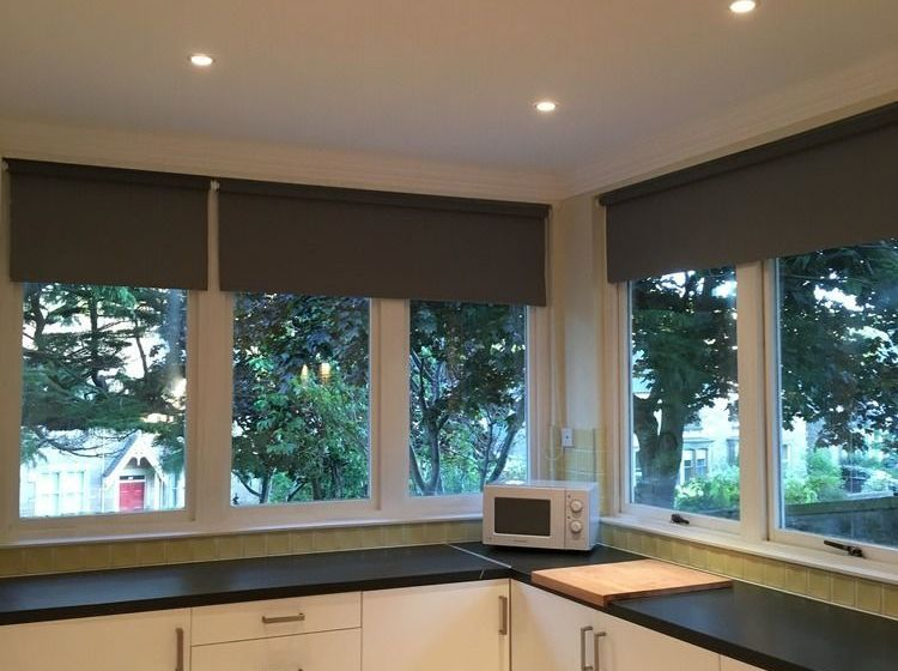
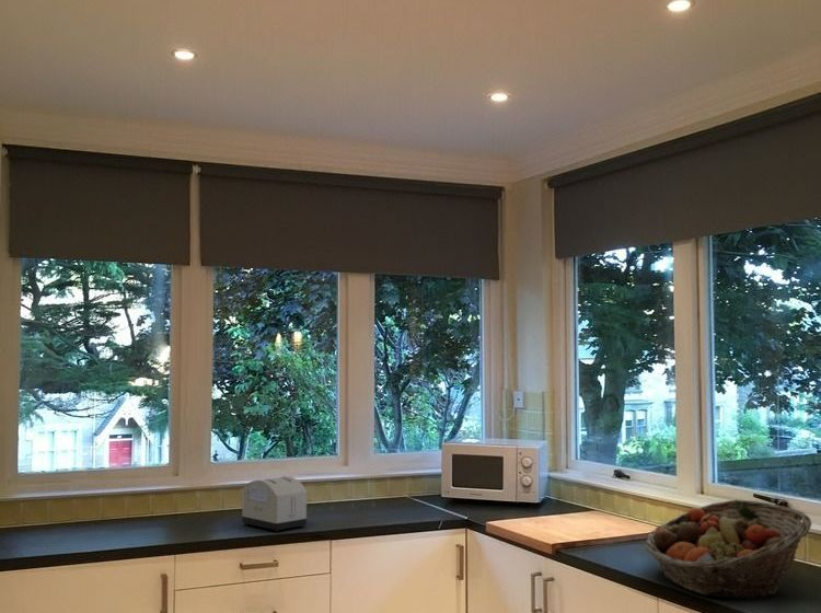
+ toaster (284, 500)
+ fruit basket (725, 545)
